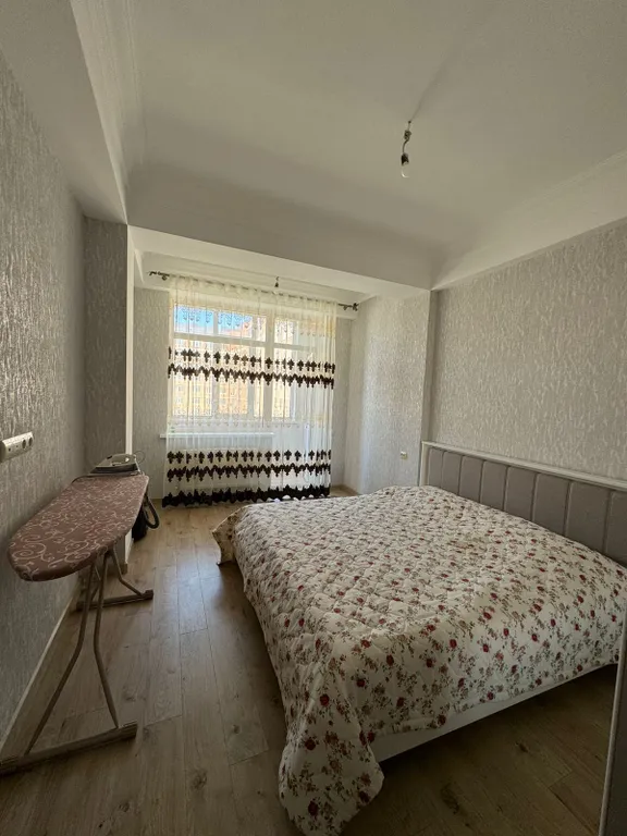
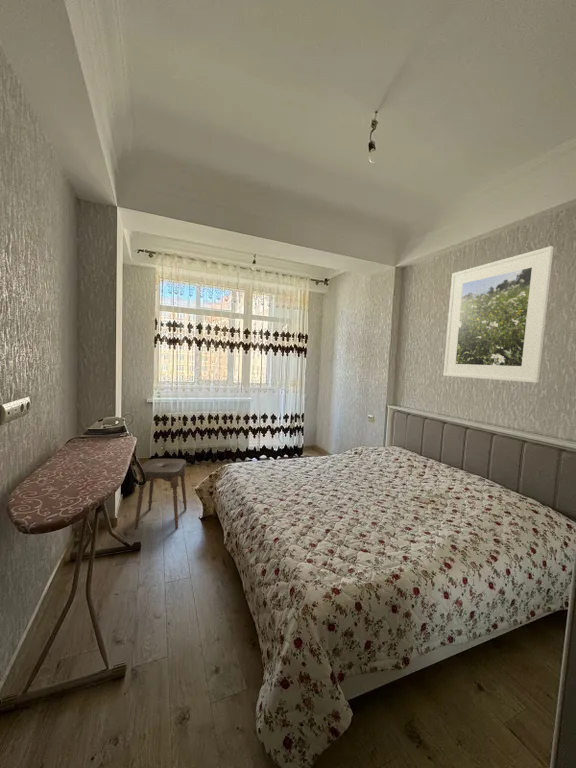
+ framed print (489, 321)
+ stool (171, 487)
